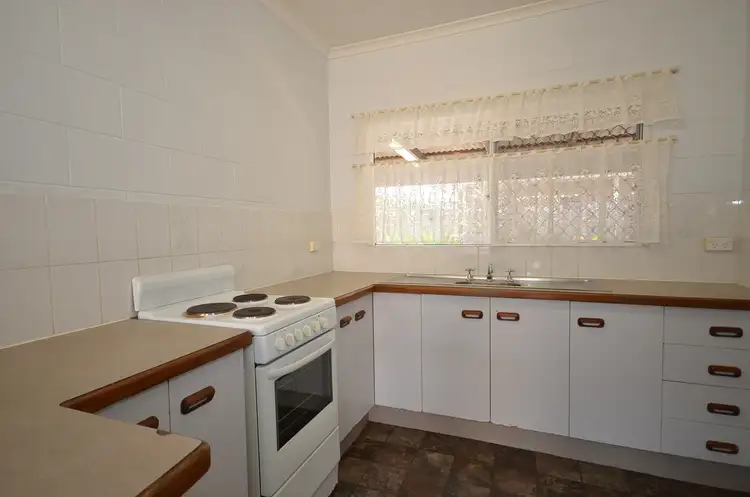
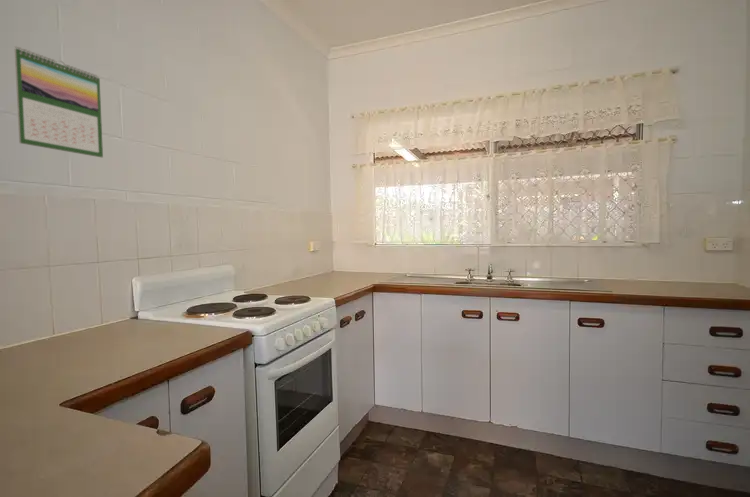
+ calendar (62, 105)
